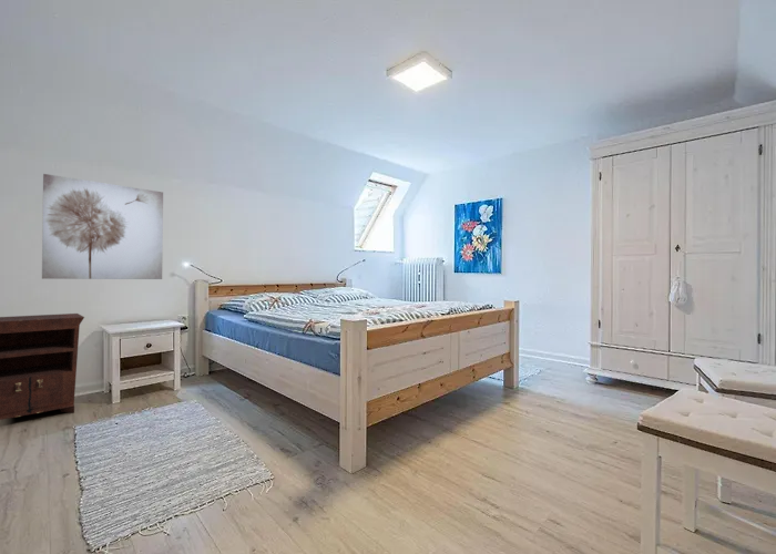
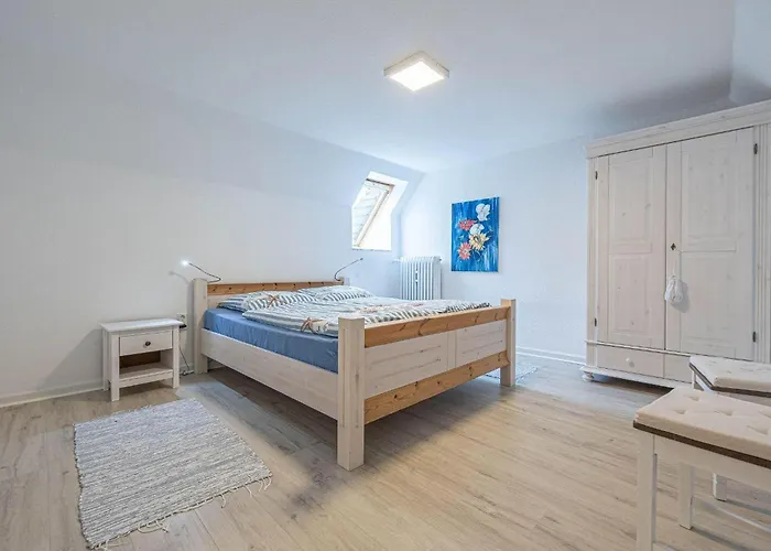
- wall art (108, 230)
- nightstand (28, 366)
